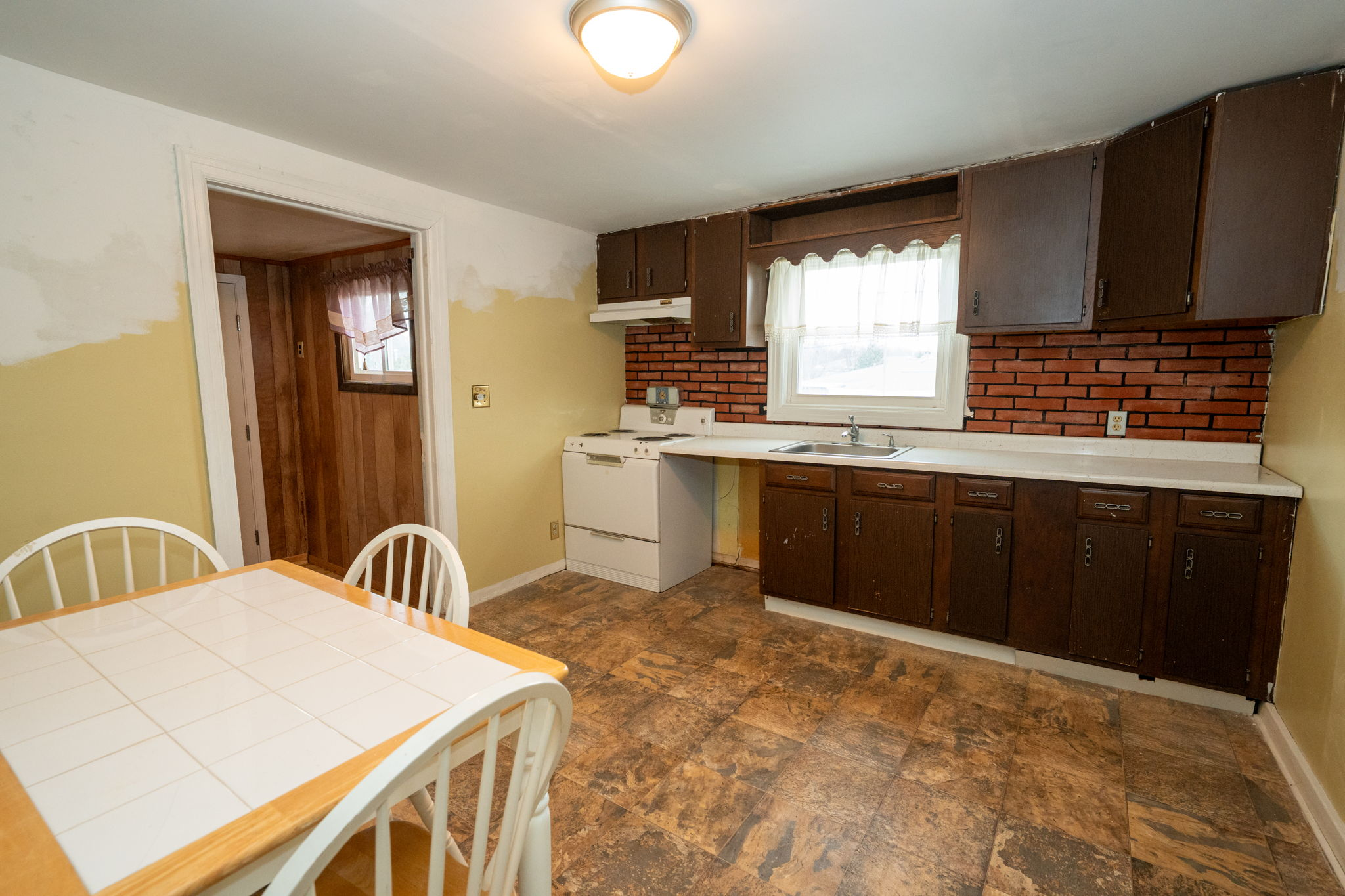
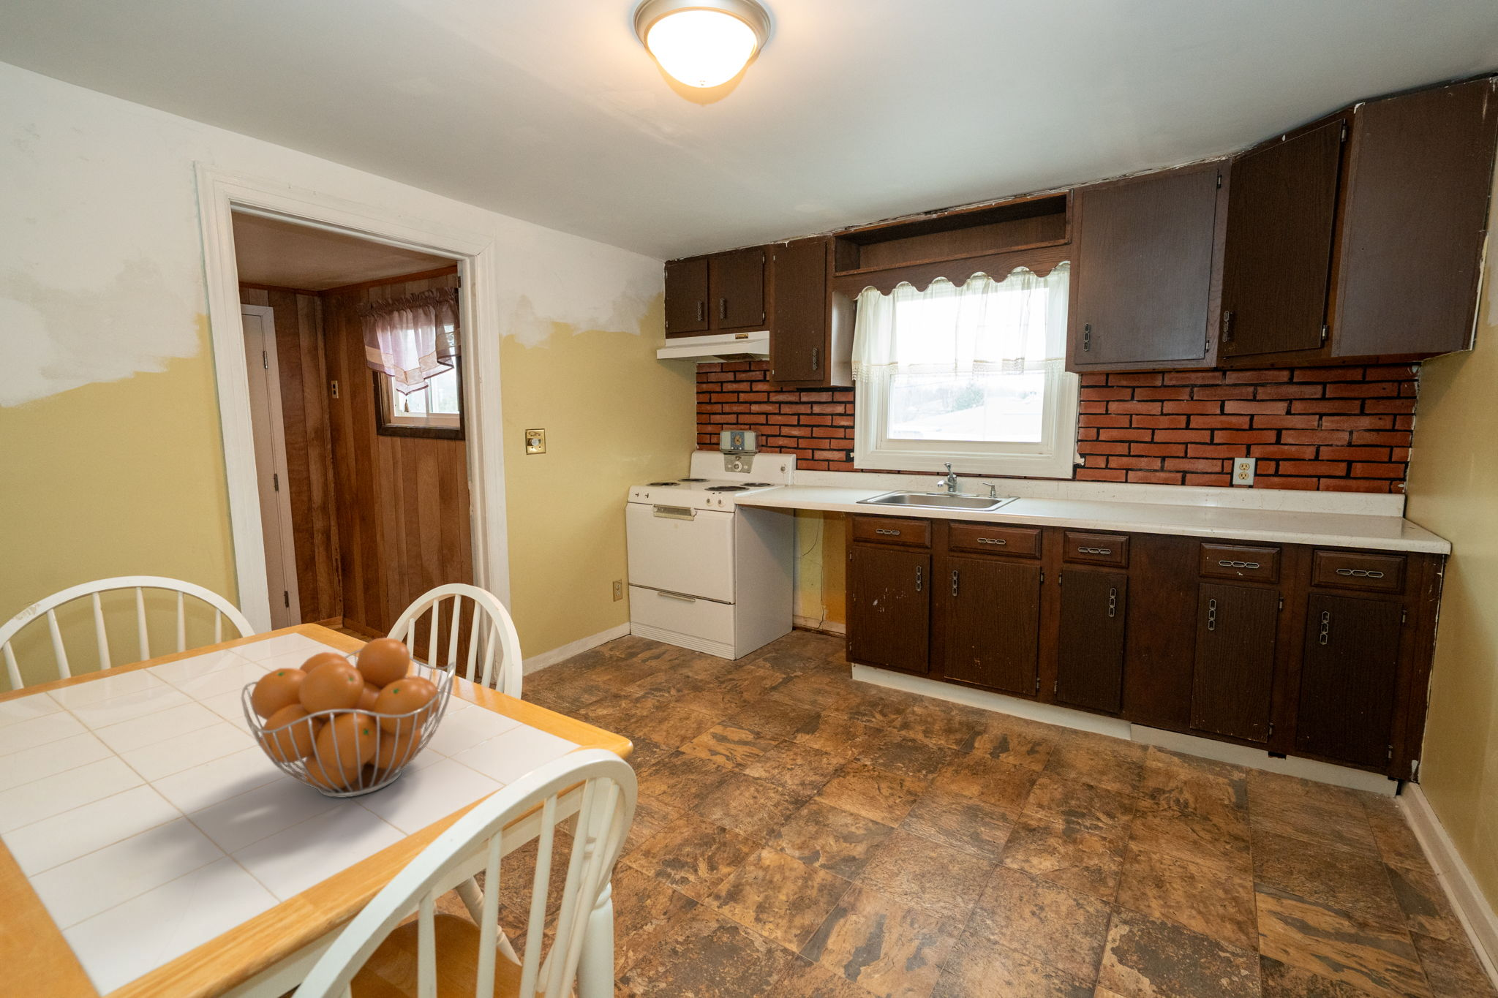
+ fruit basket (356, 713)
